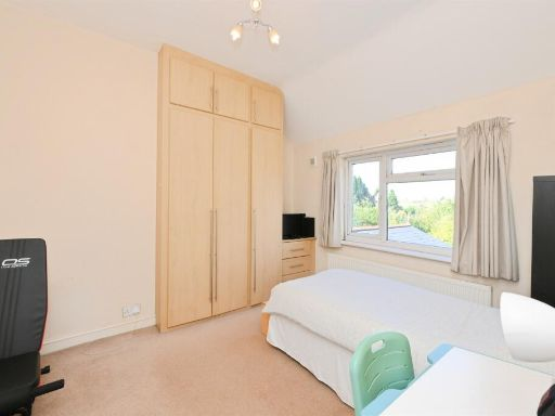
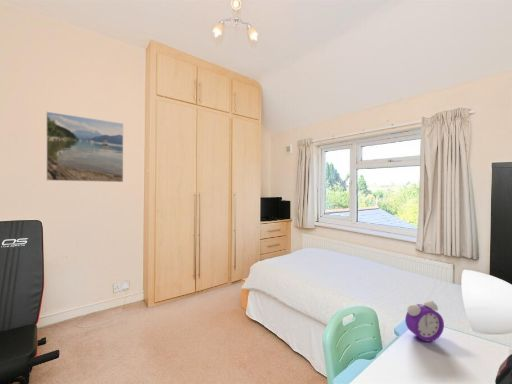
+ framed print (87, 149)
+ alarm clock (423, 319)
